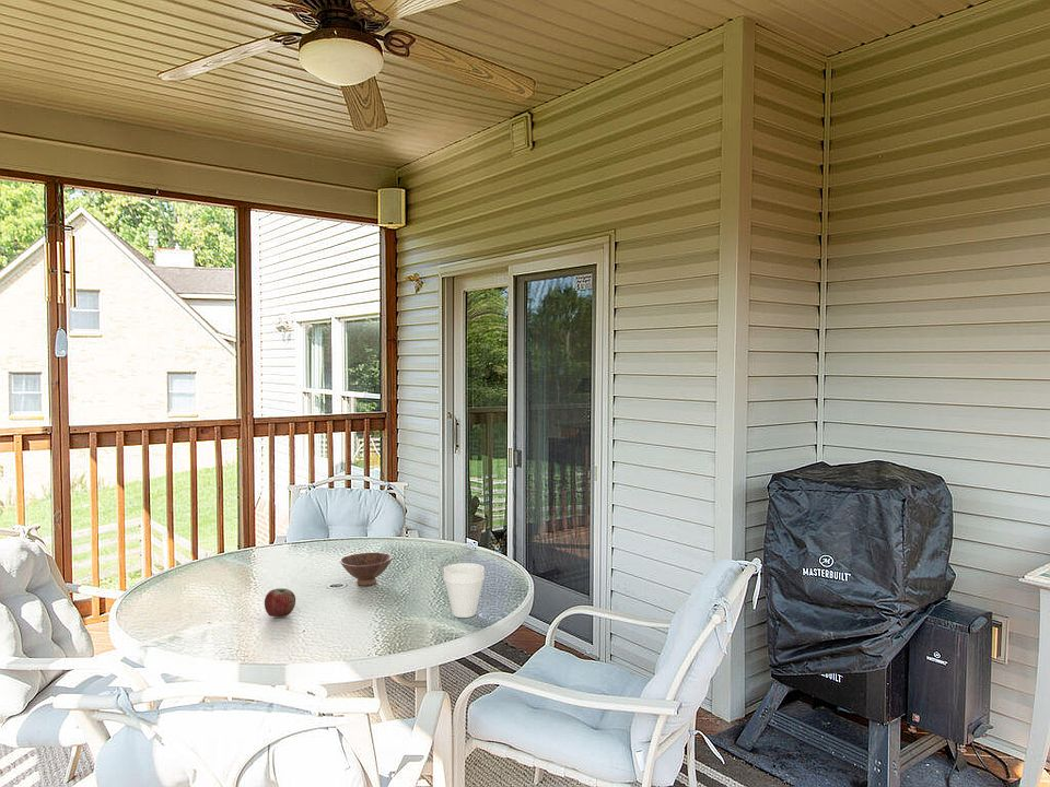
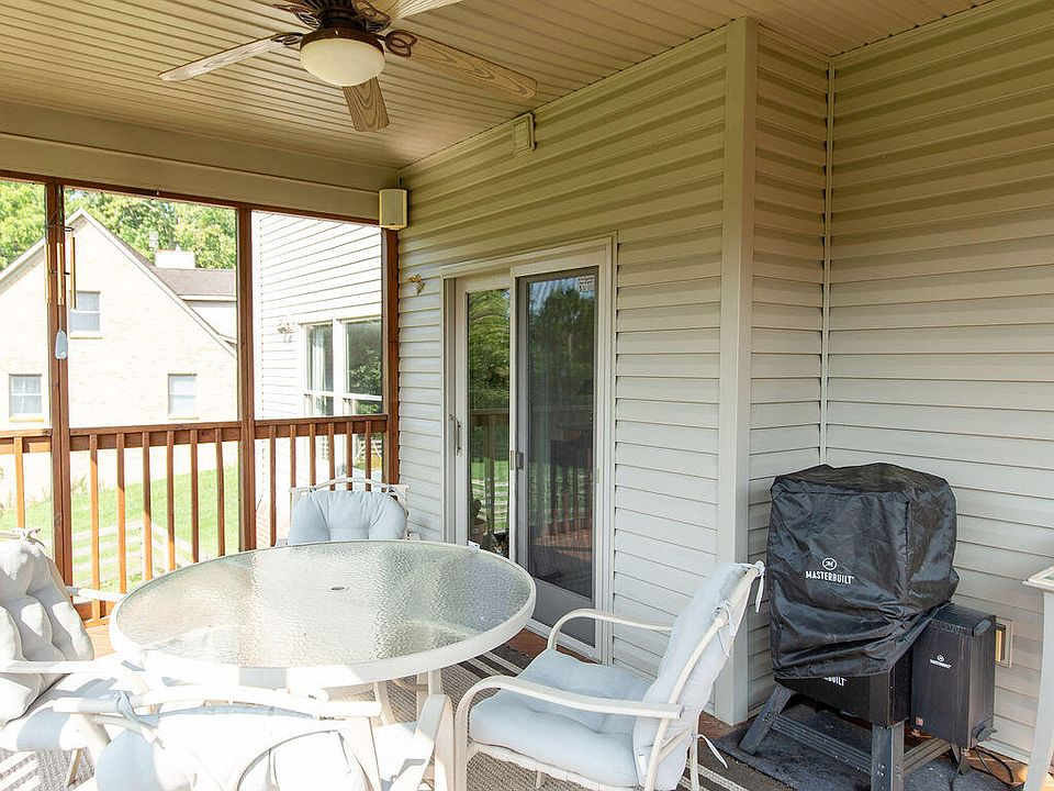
- cup (464, 590)
- bowl (366, 571)
- apple (280, 602)
